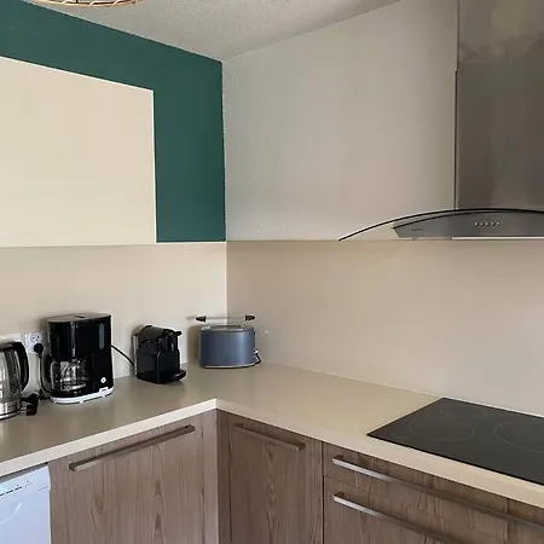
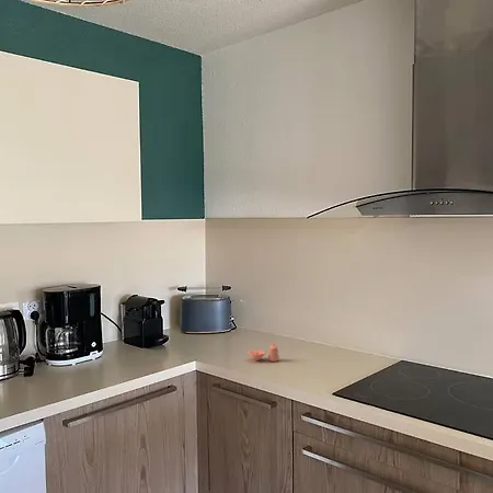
+ bowl and vase set (263, 352)
